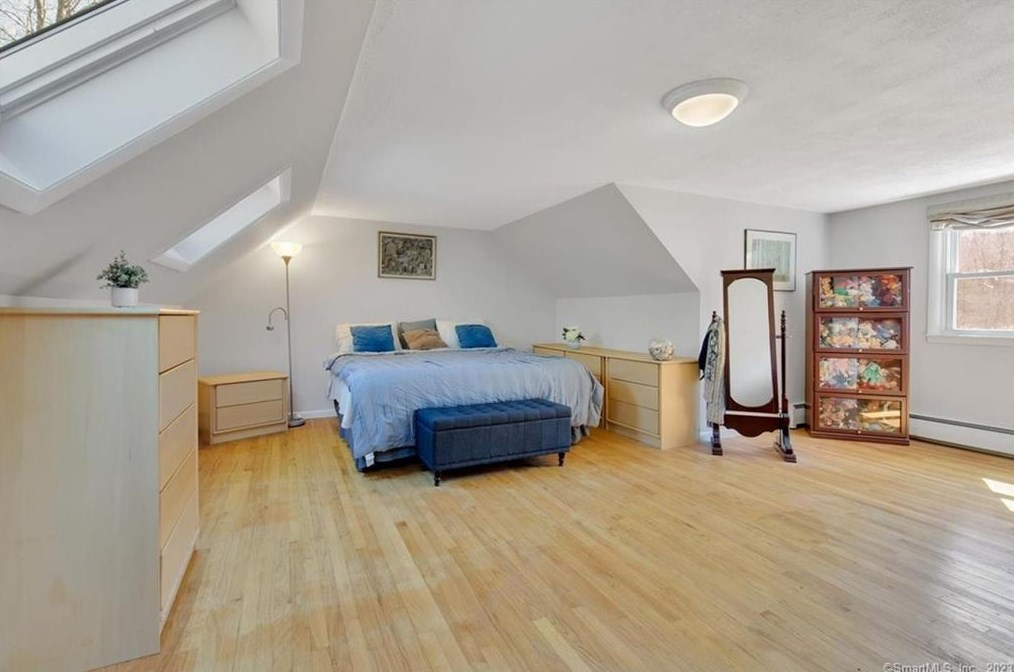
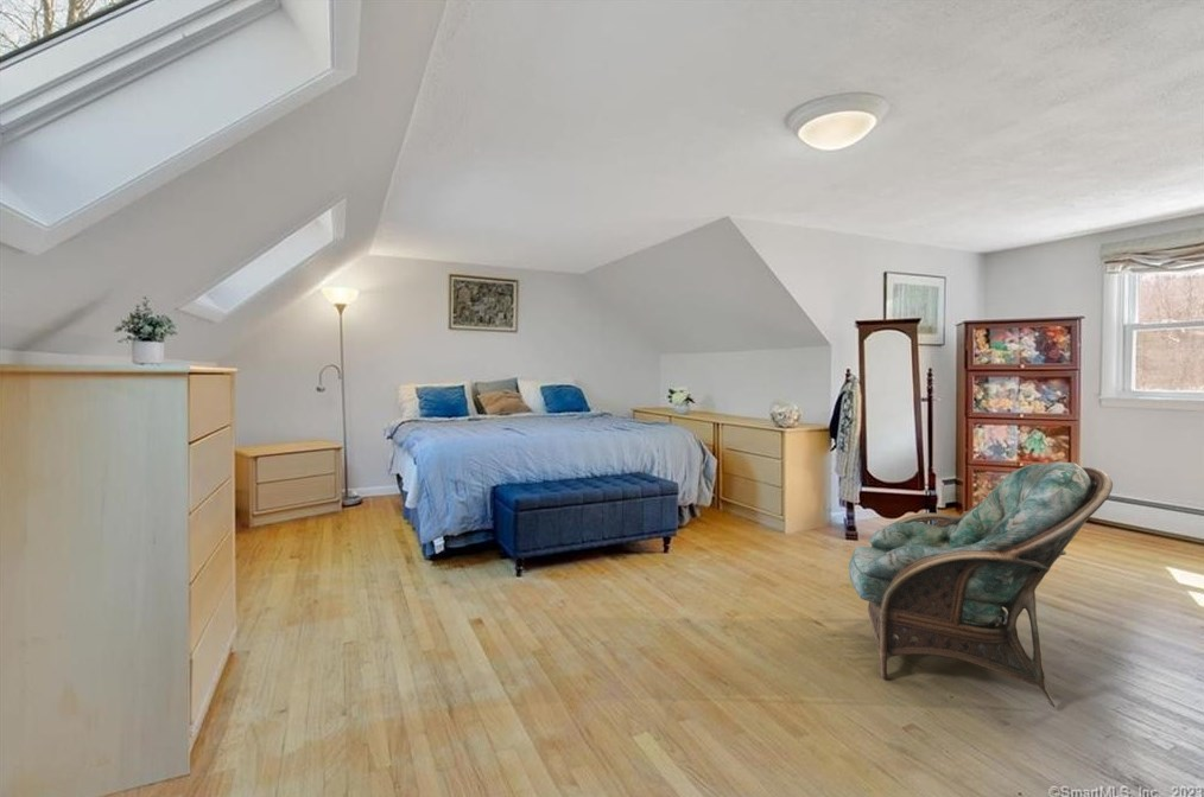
+ armchair (963, 559)
